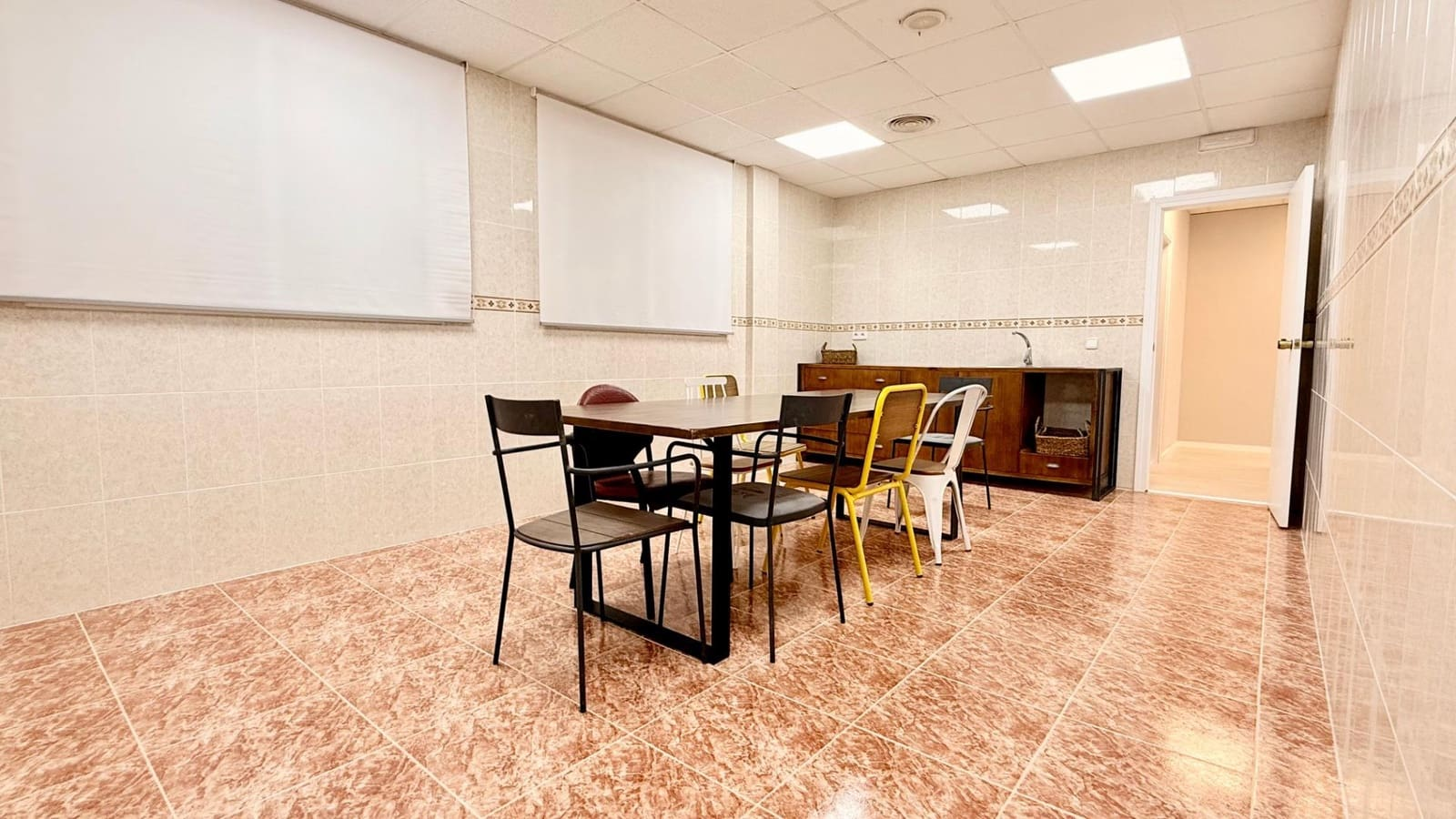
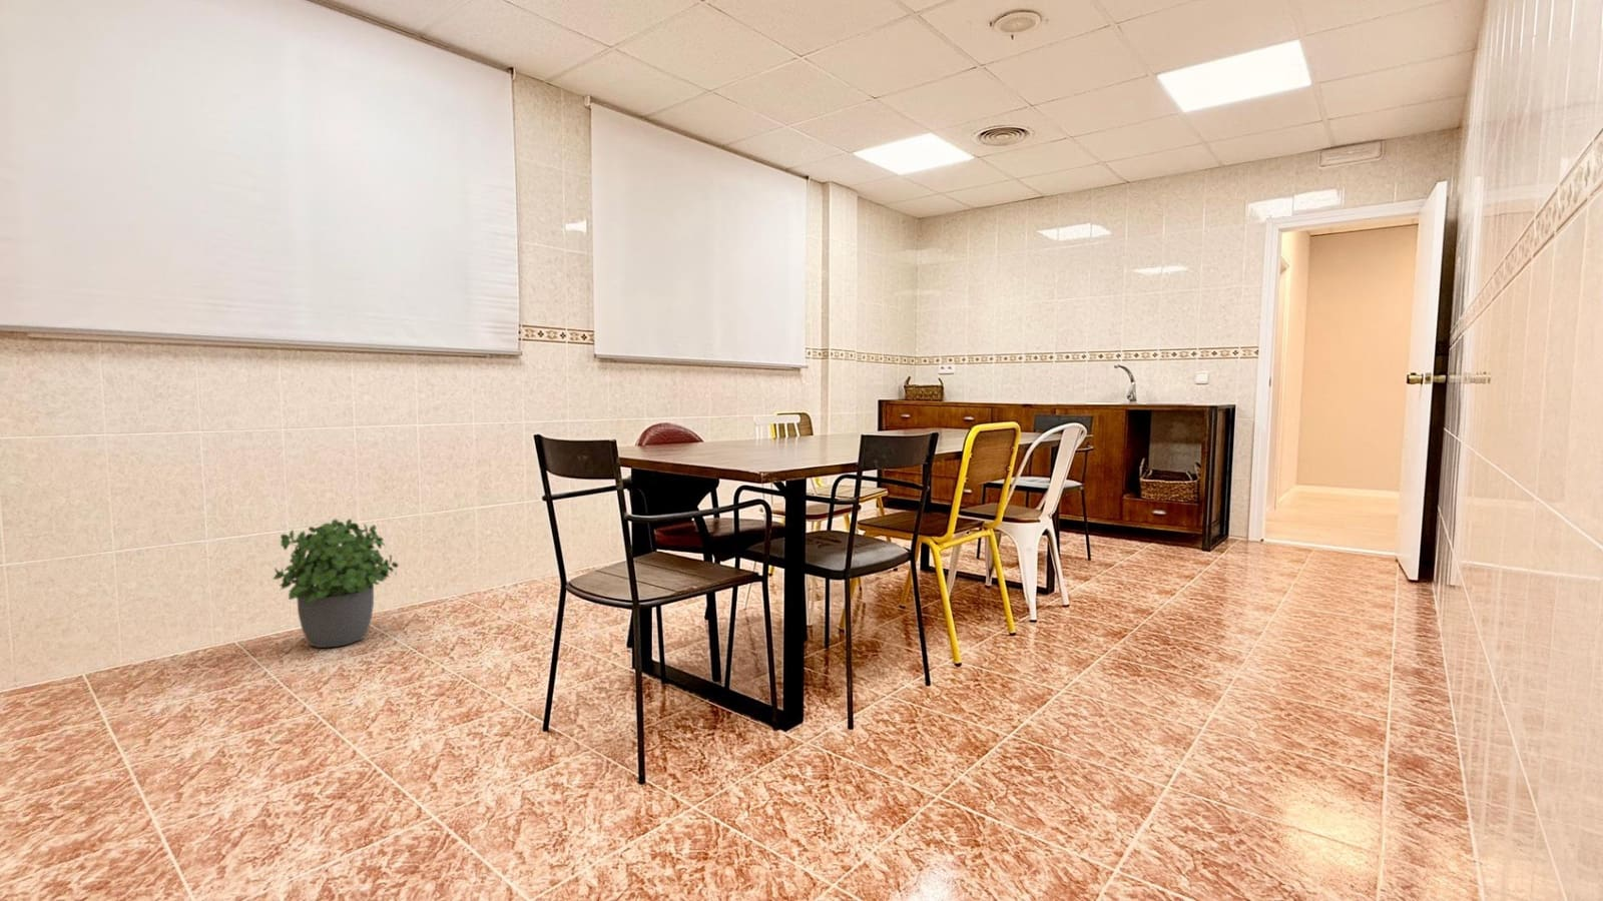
+ potted plant (338, 579)
